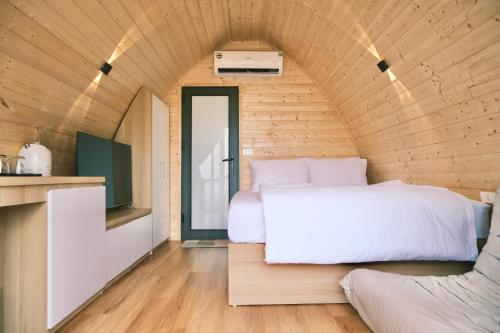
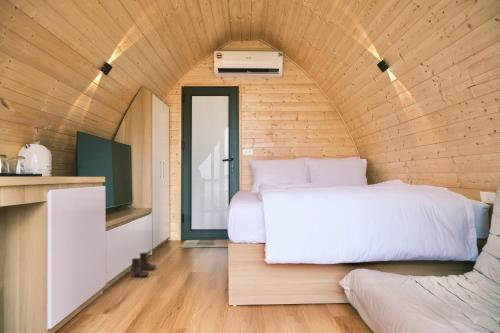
+ boots (144, 264)
